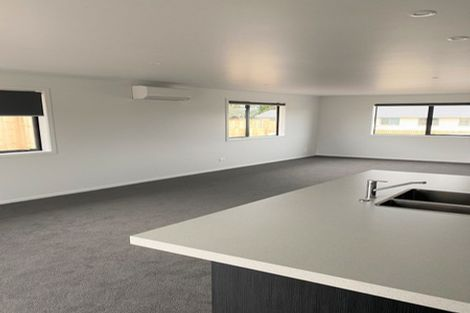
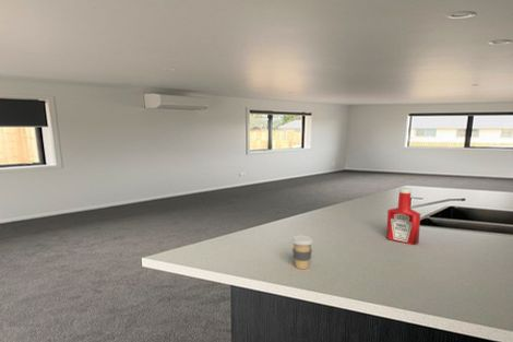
+ soap bottle (403, 214)
+ coffee cup (301, 252)
